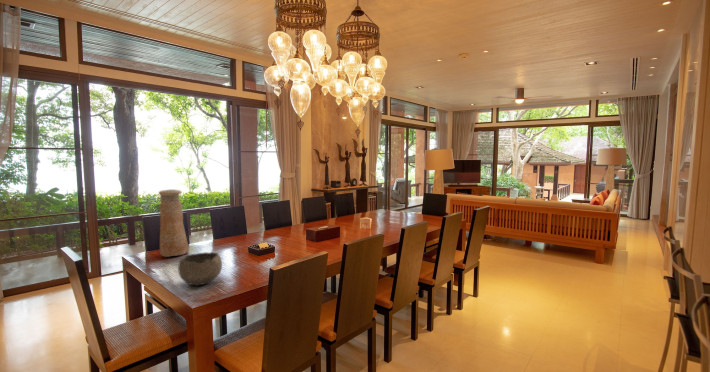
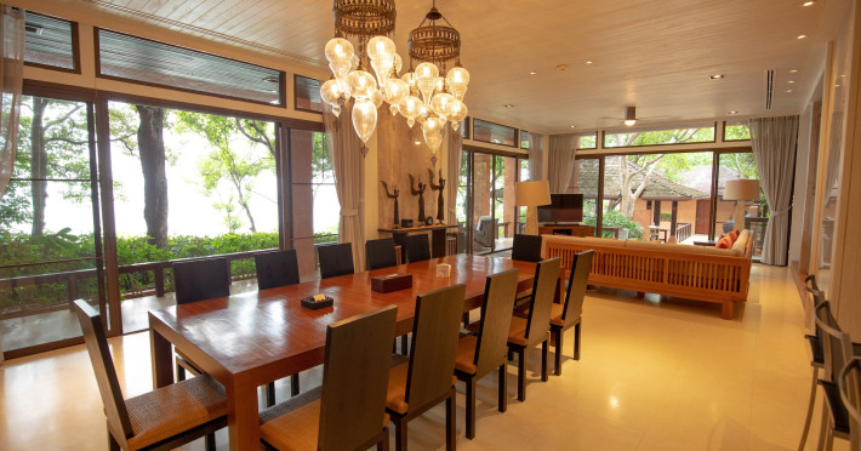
- vase (173, 222)
- bowl (201, 269)
